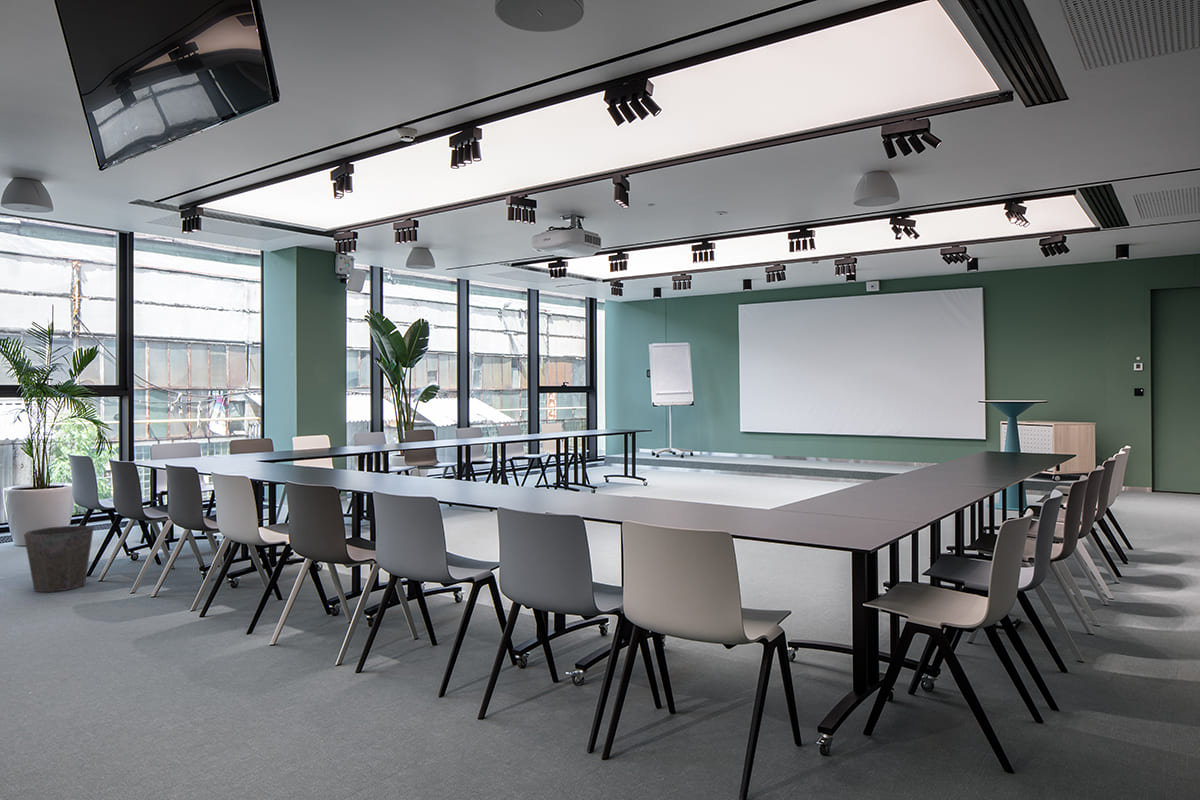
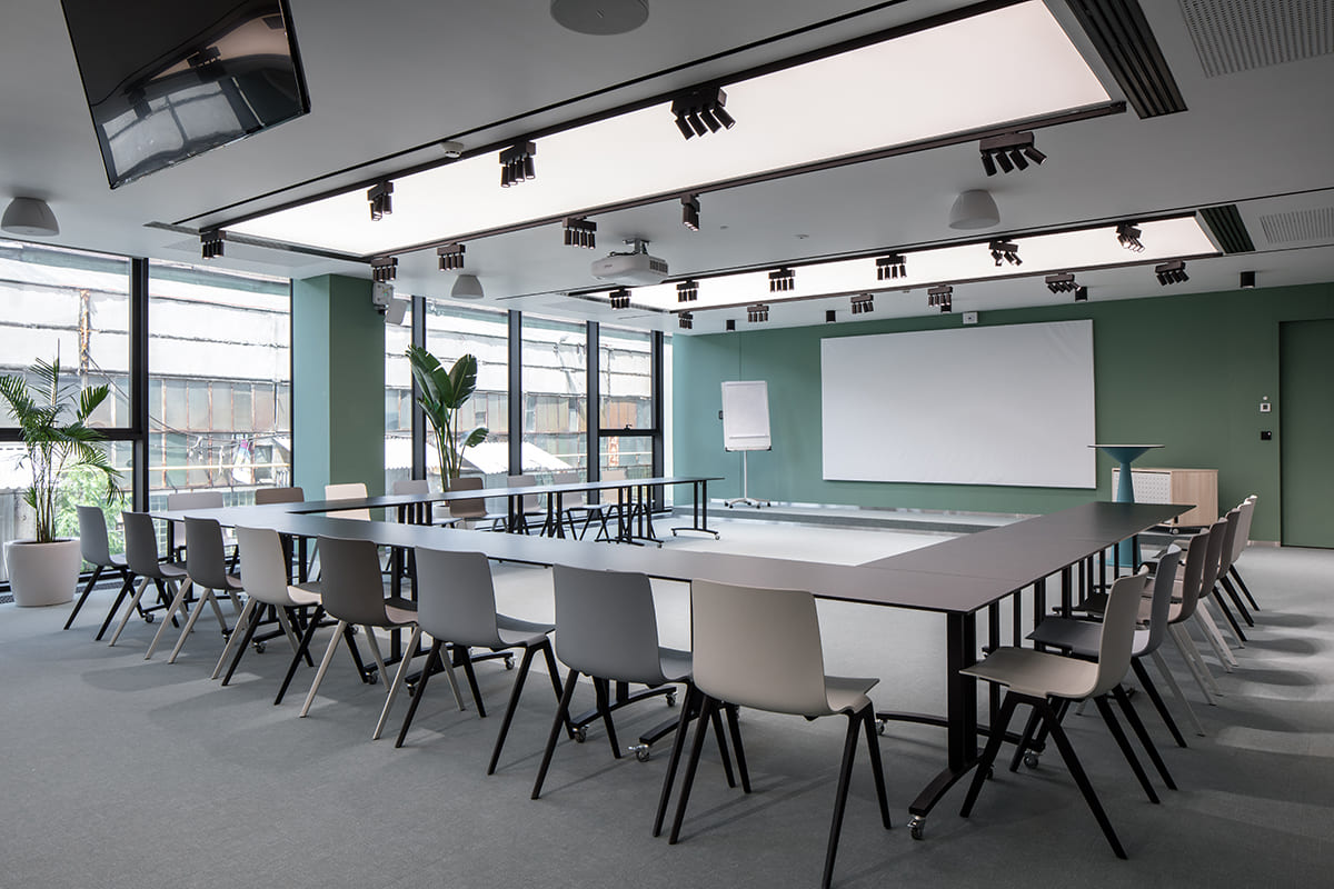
- waste bin (60, 558)
